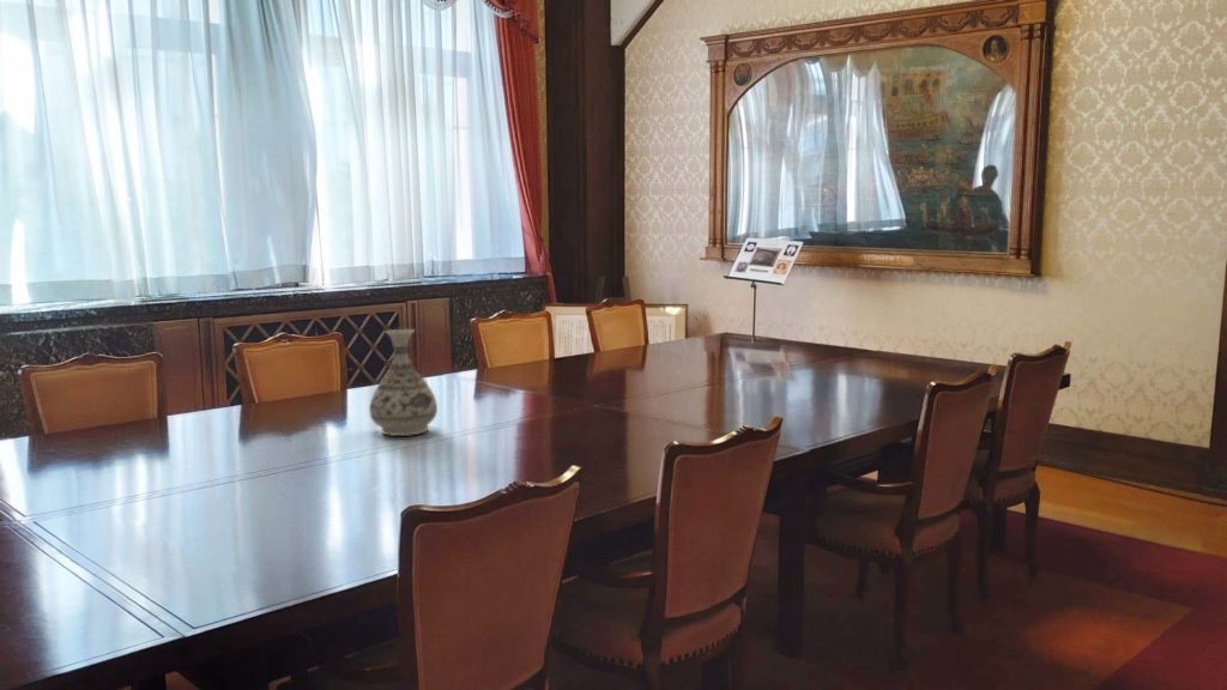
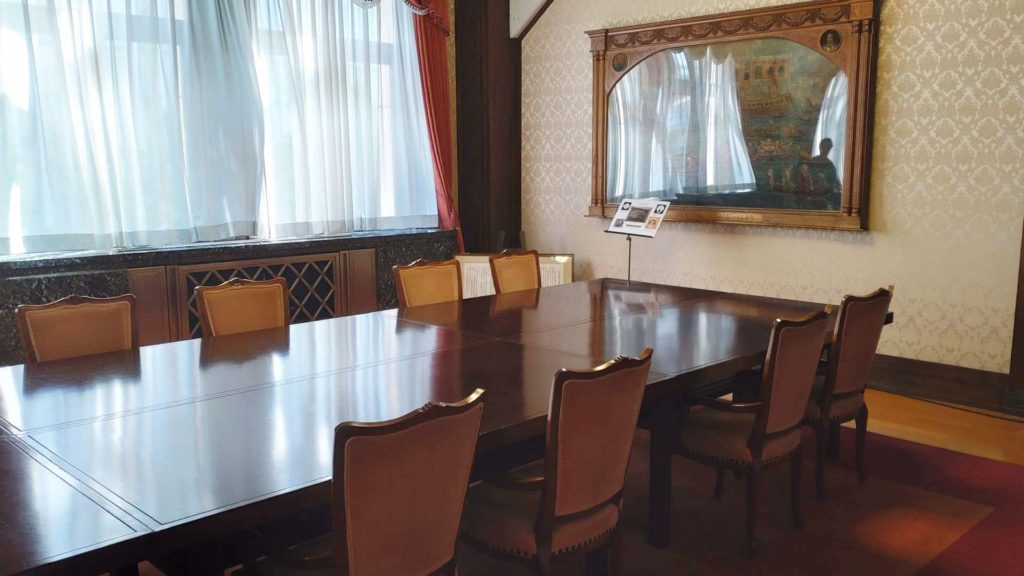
- vase (401, 381)
